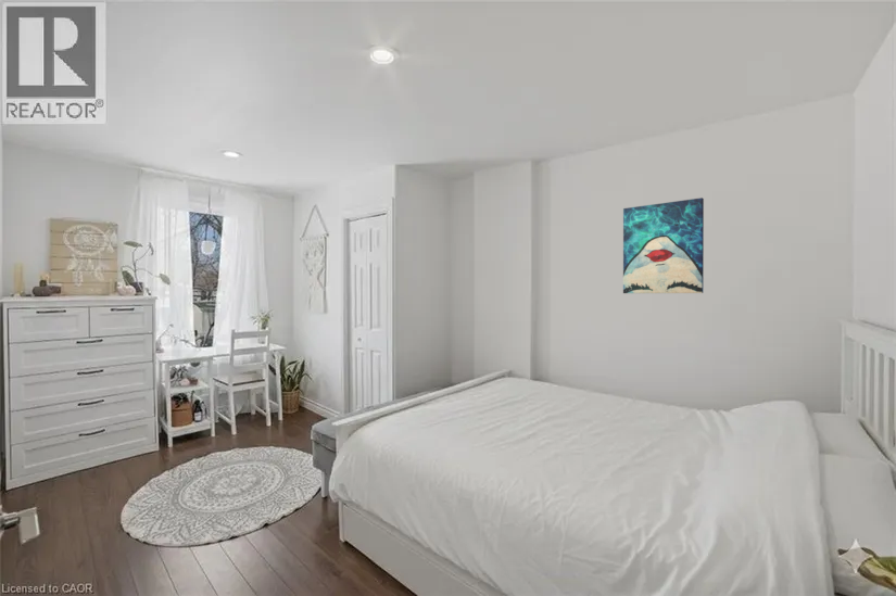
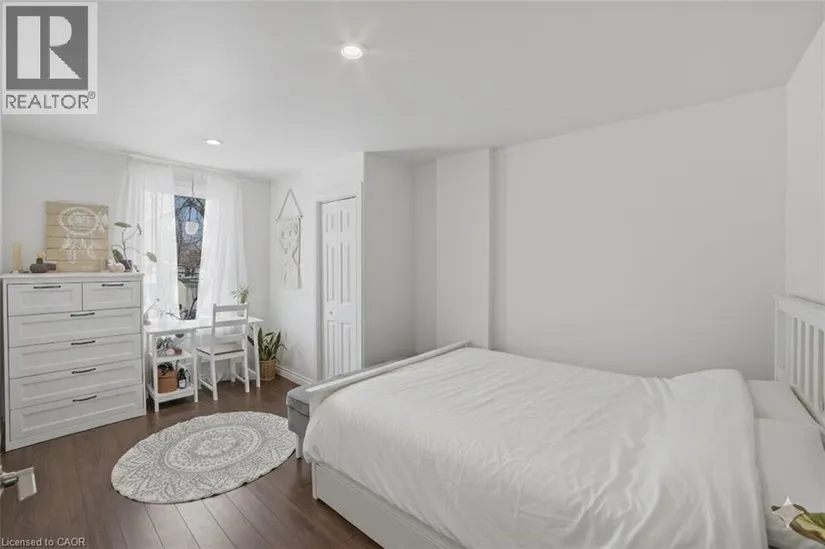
- wall art (660, 248)
